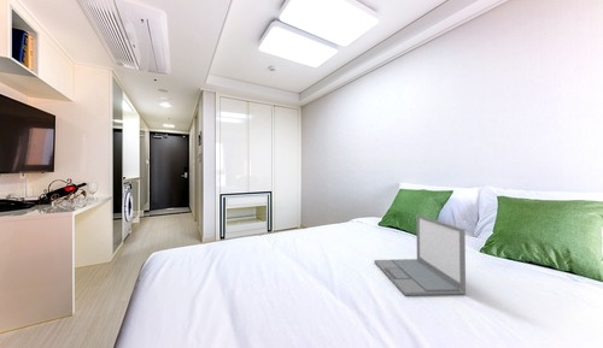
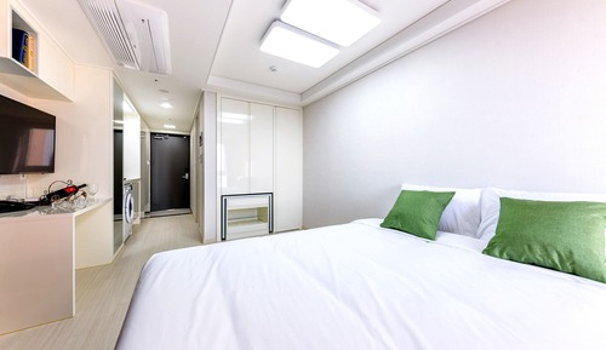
- laptop (417, 248)
